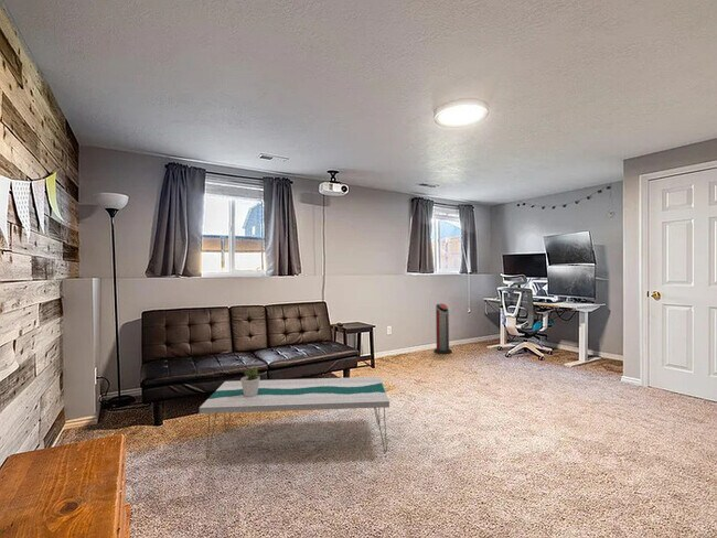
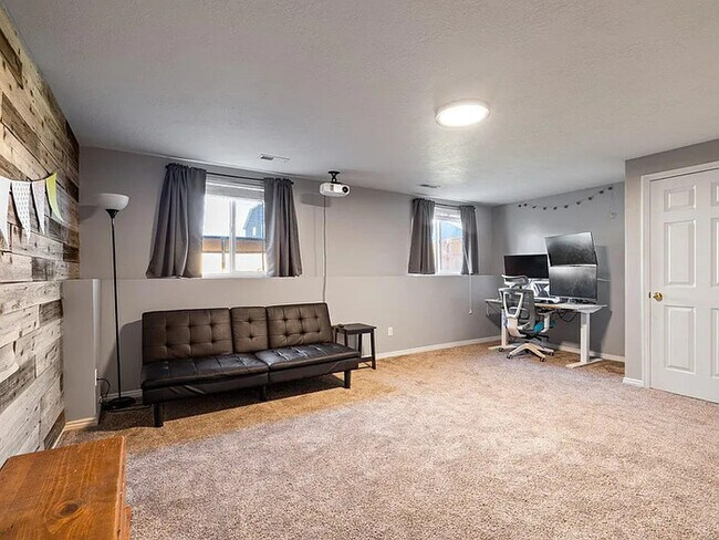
- potted plant (250, 379)
- coffee table (300, 409)
- air purifier (442, 327)
